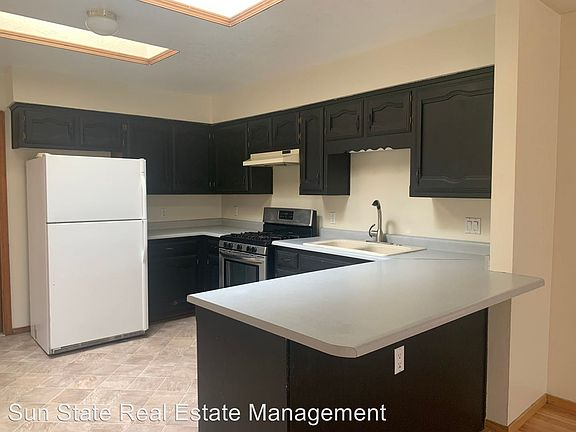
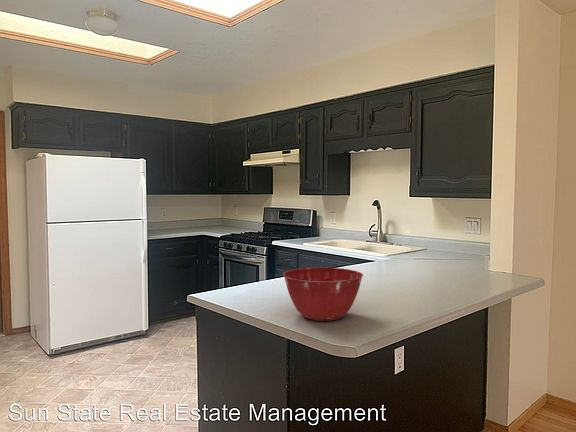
+ mixing bowl (322, 294)
